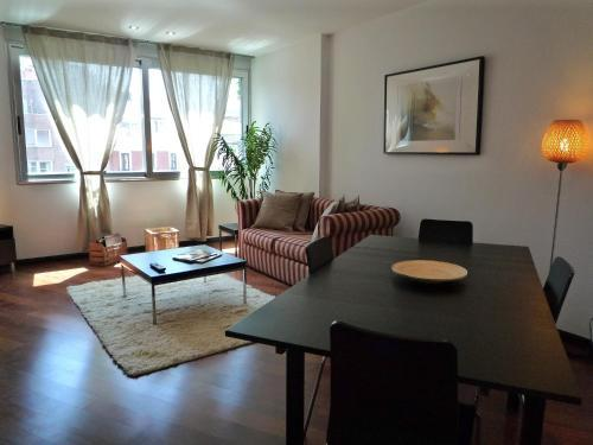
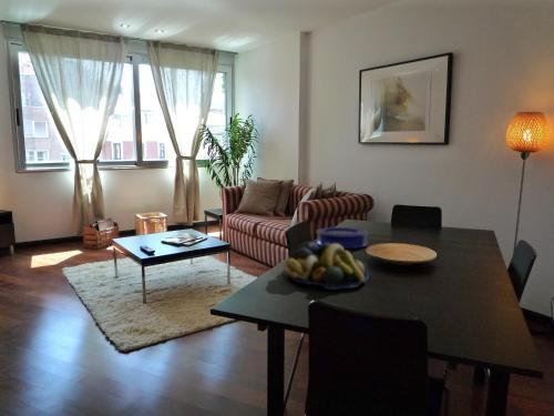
+ fruit bowl (326, 260)
+ plate (341, 236)
